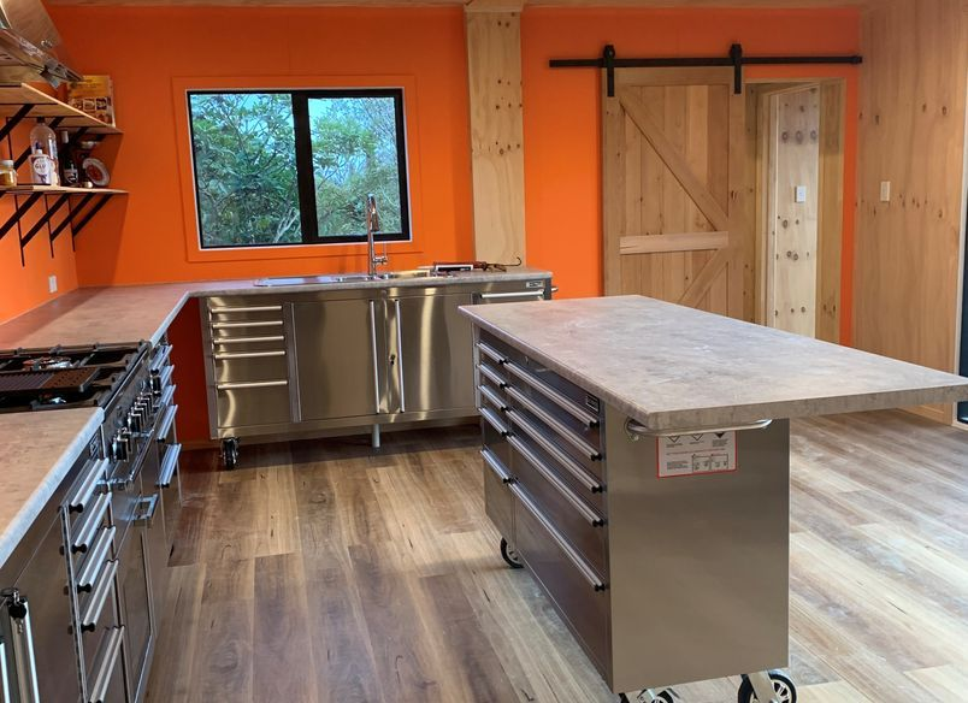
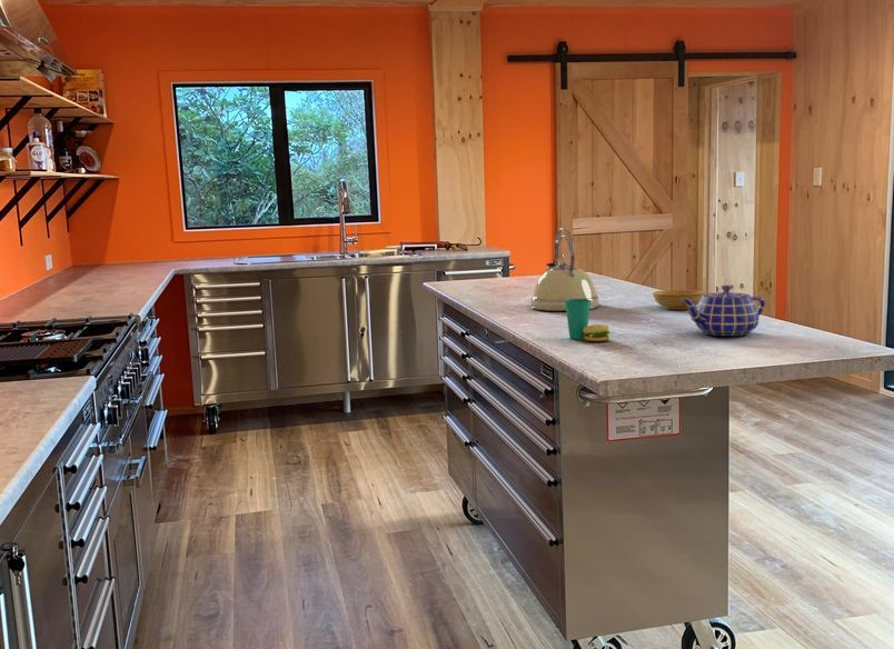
+ kettle (562, 267)
+ teapot (723, 309)
+ bowl (678, 299)
+ cup (587, 320)
